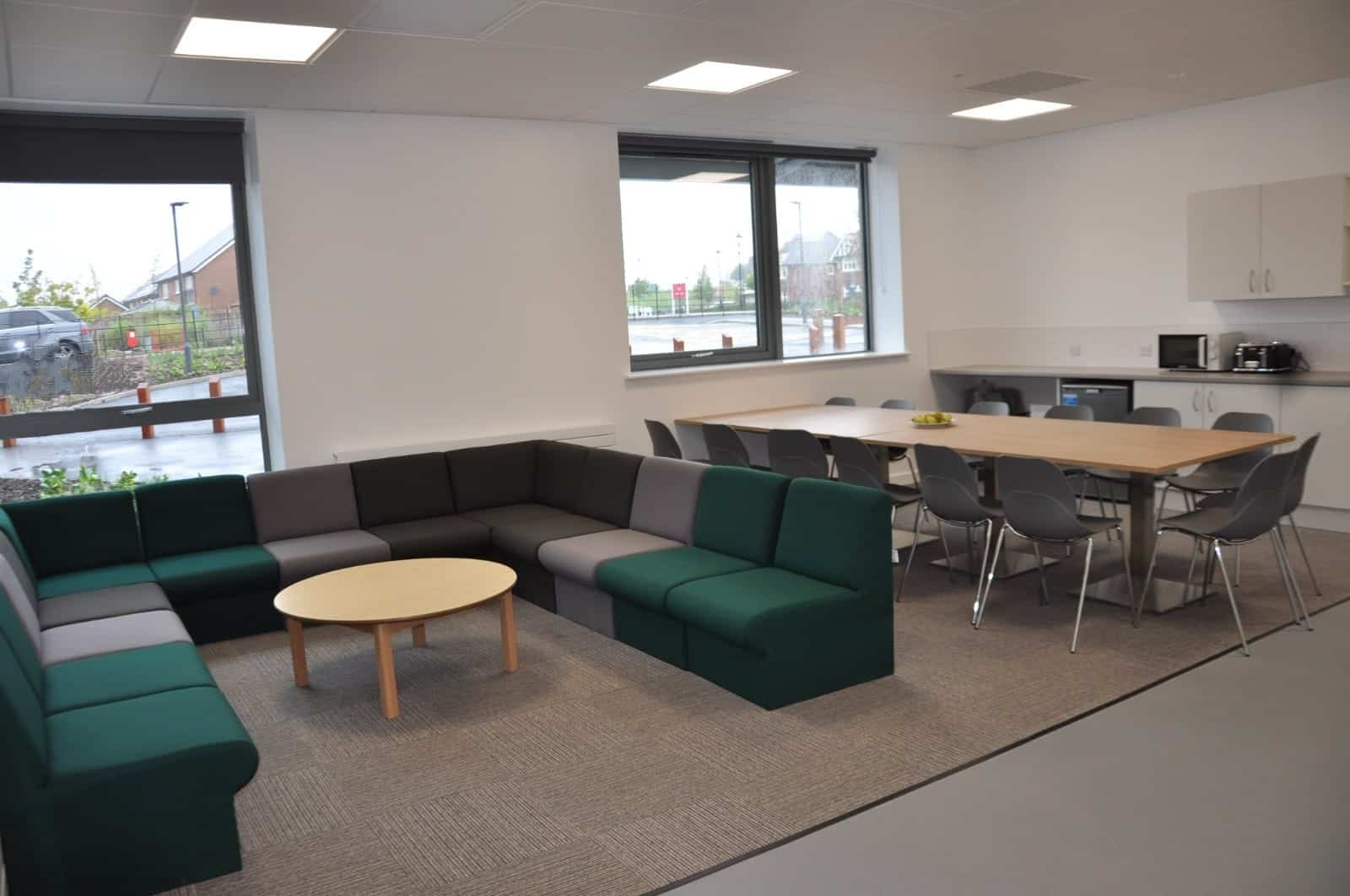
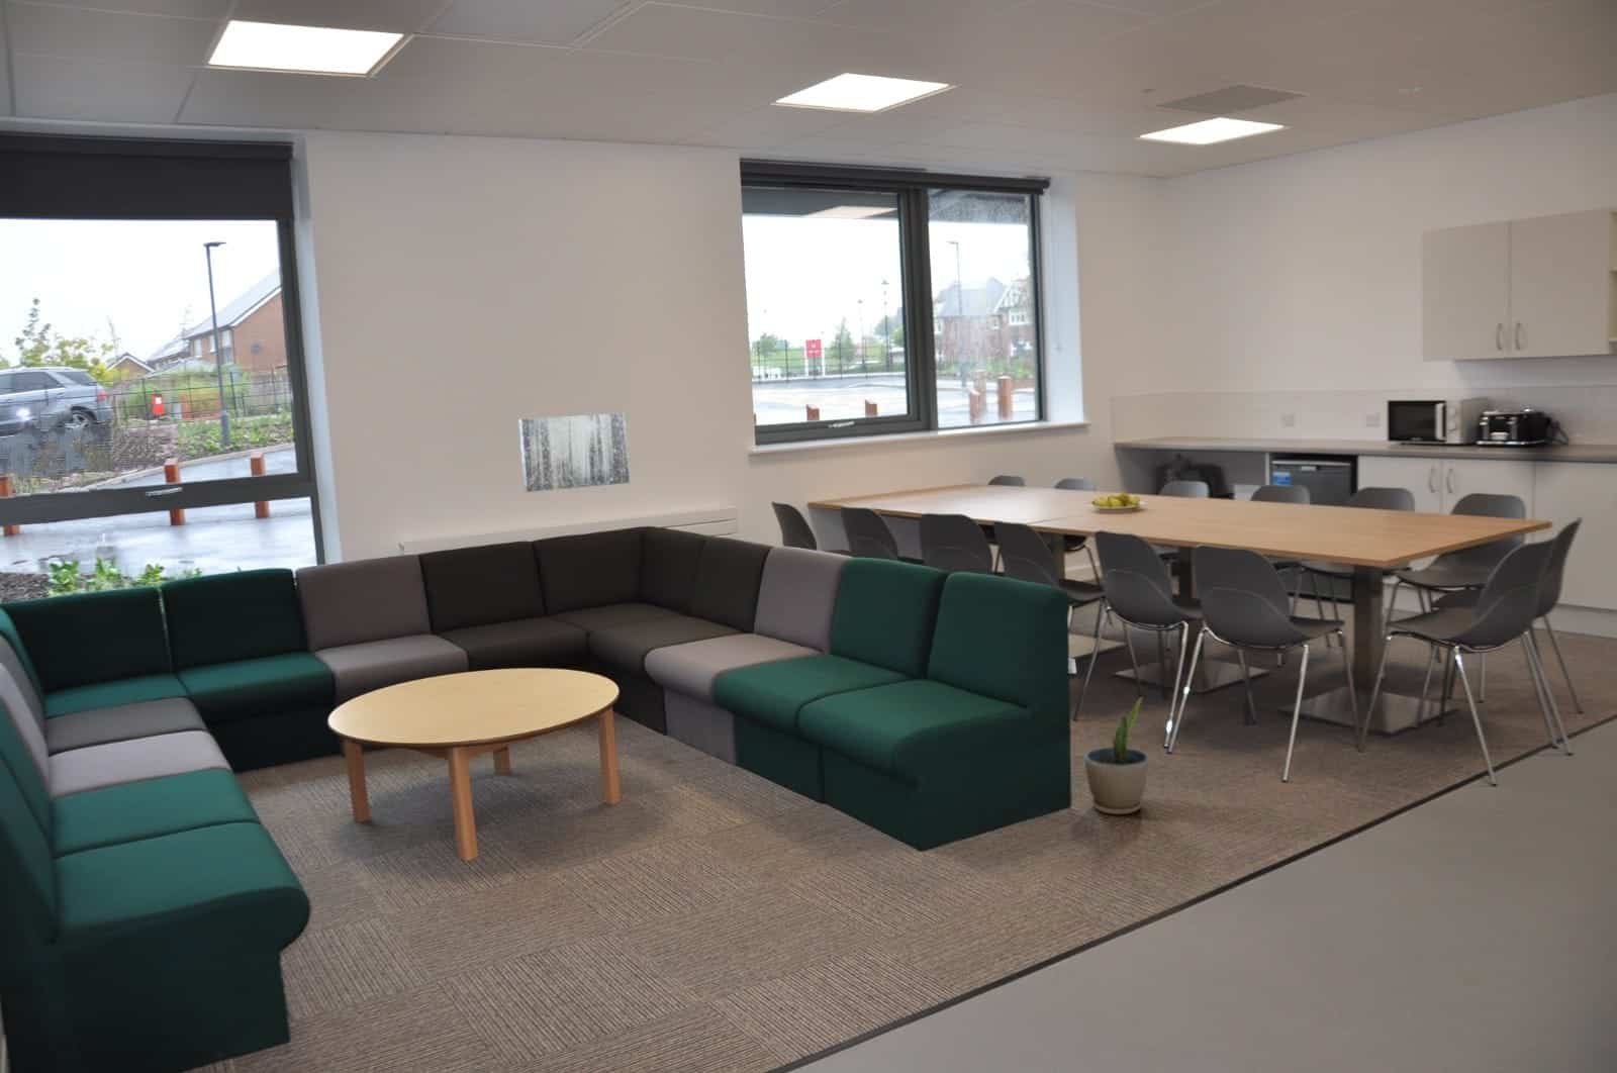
+ wall art (575, 451)
+ potted plant (1116, 753)
